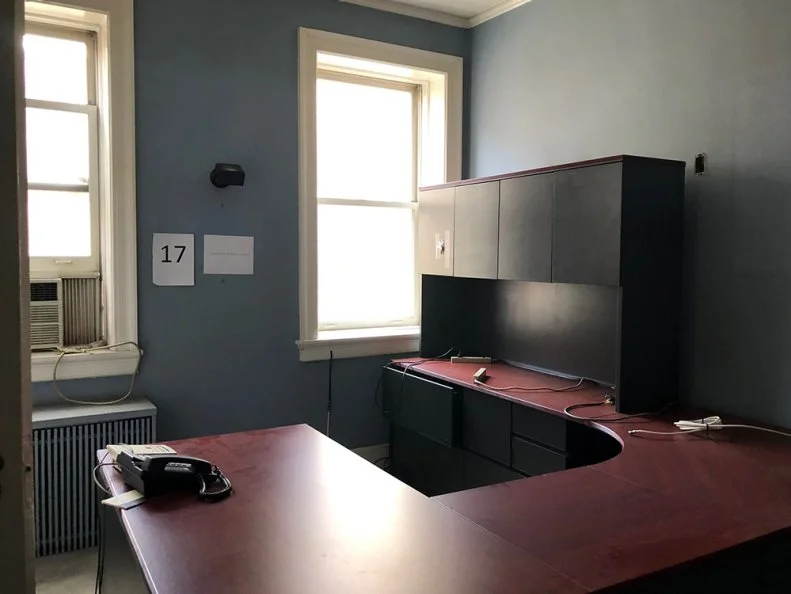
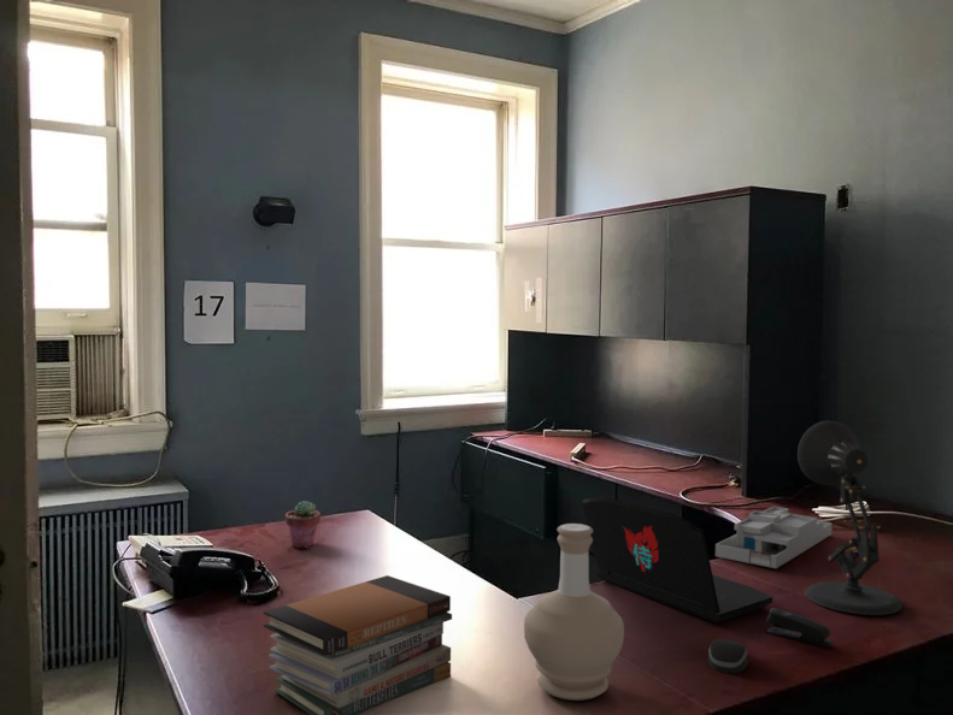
+ desk lamp (852, 512)
+ laptop (676, 546)
+ book stack (360, 644)
+ stapler (799, 626)
+ potted succulent (302, 522)
+ desk organizer (776, 530)
+ bottle (573, 608)
+ computer mouse (728, 650)
